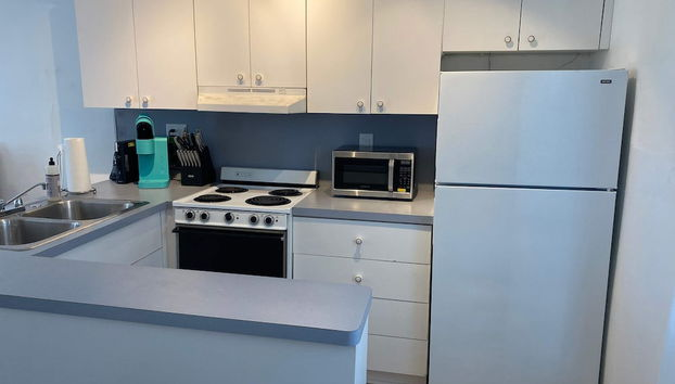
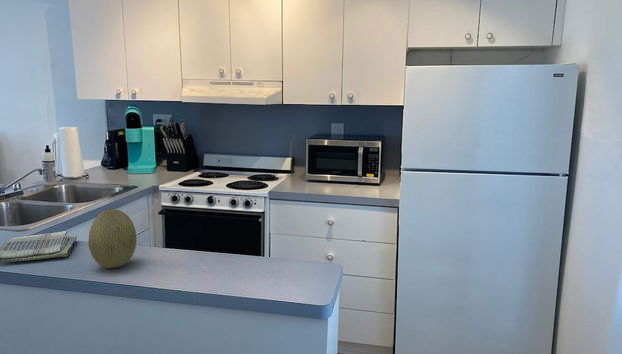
+ fruit (112, 237)
+ dish towel (38, 245)
